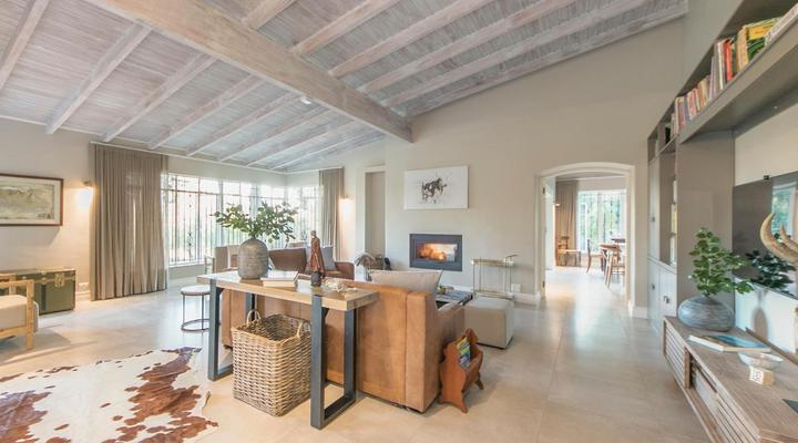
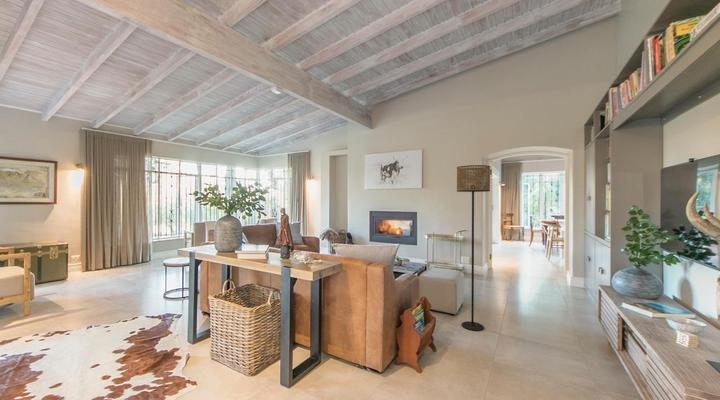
+ floor lamp (472, 246)
